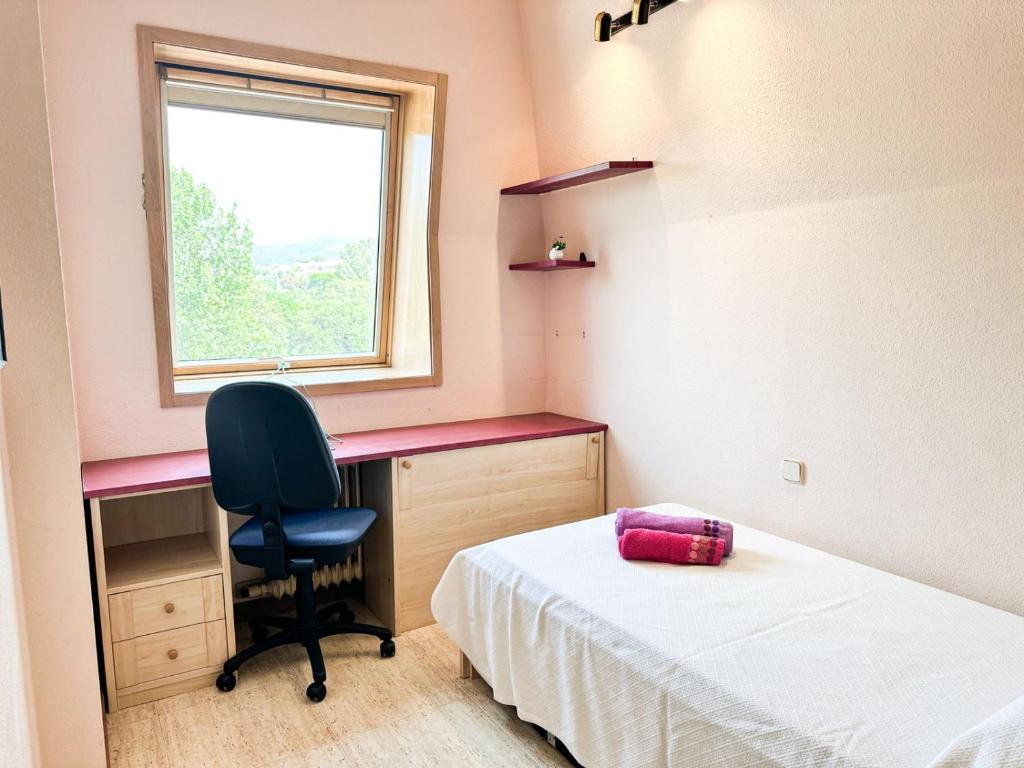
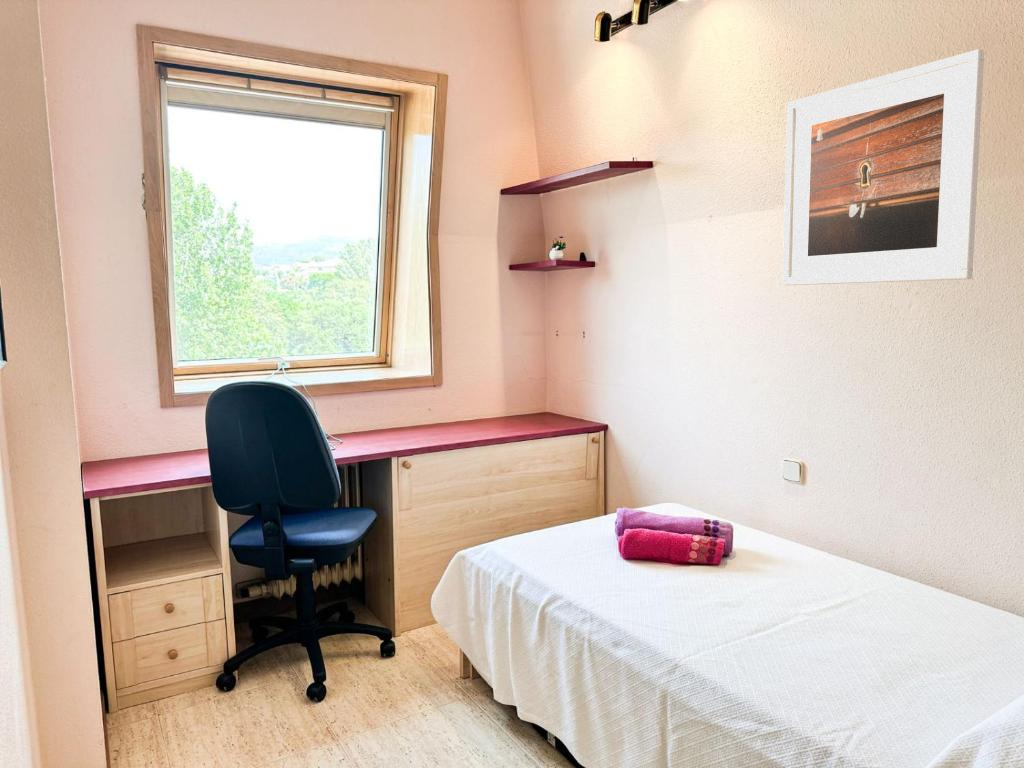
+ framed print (870, 182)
